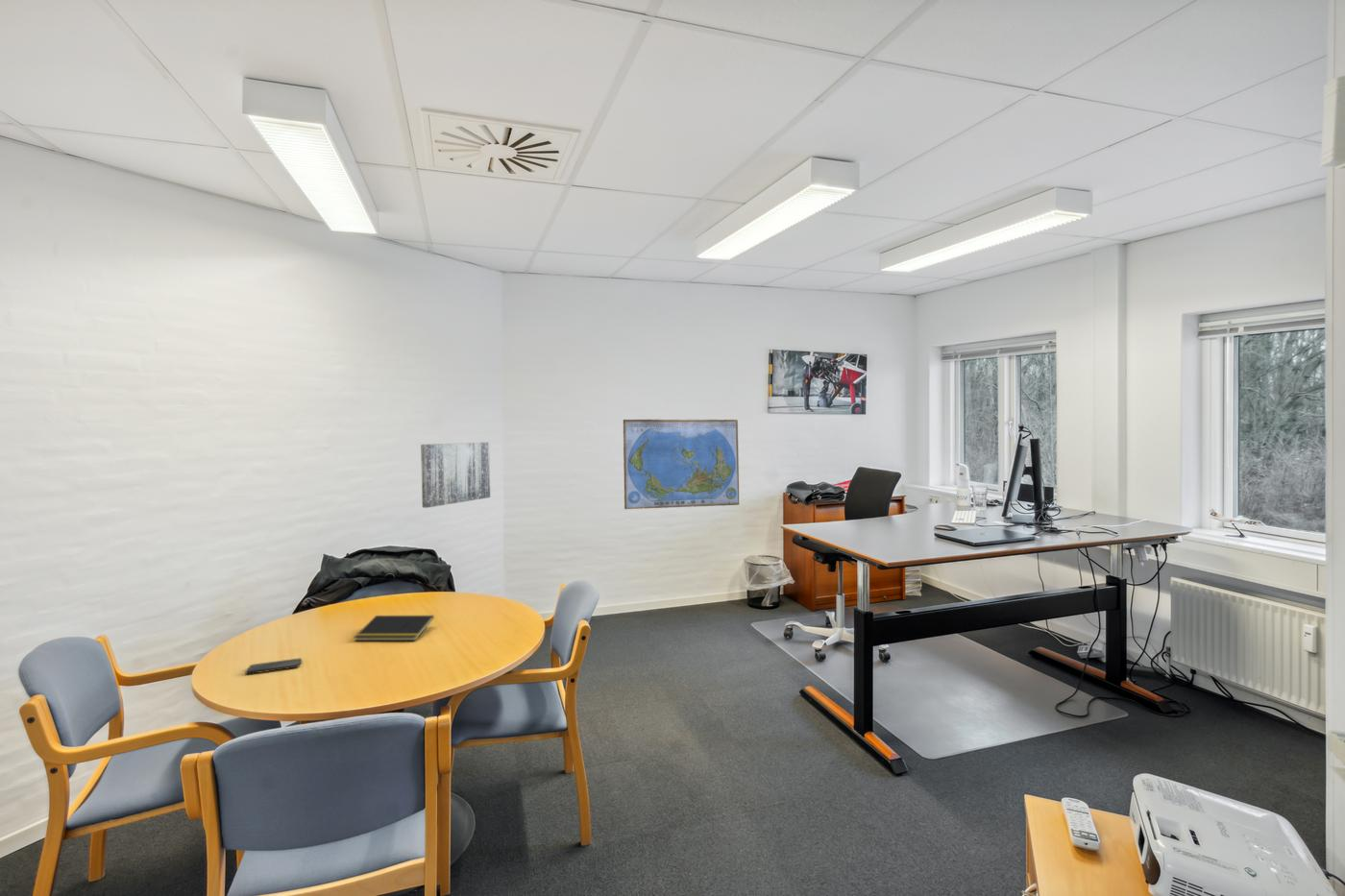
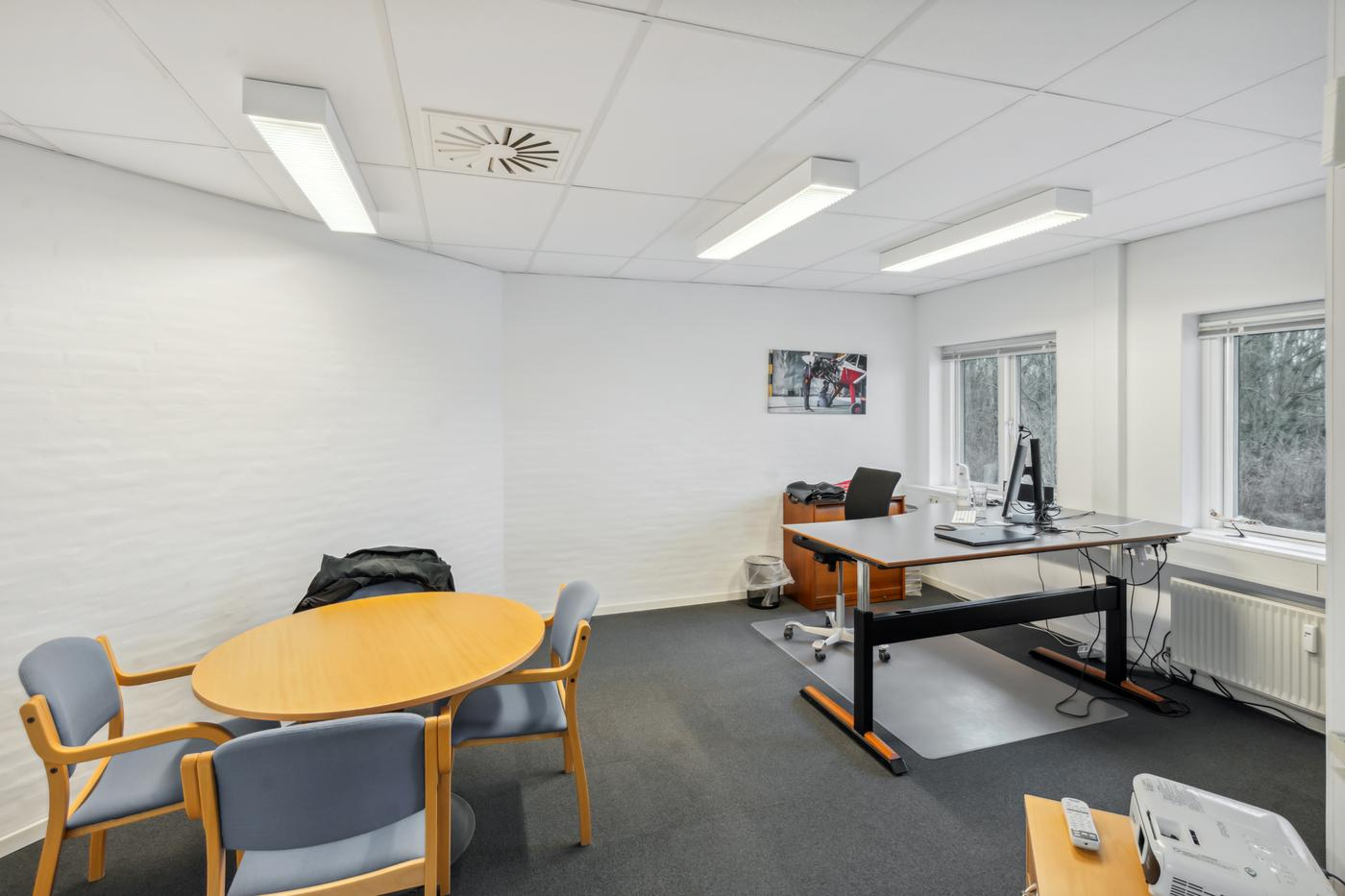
- world map (683, 463)
- wall art (457, 472)
- notepad (395, 627)
- smartphone (274, 666)
